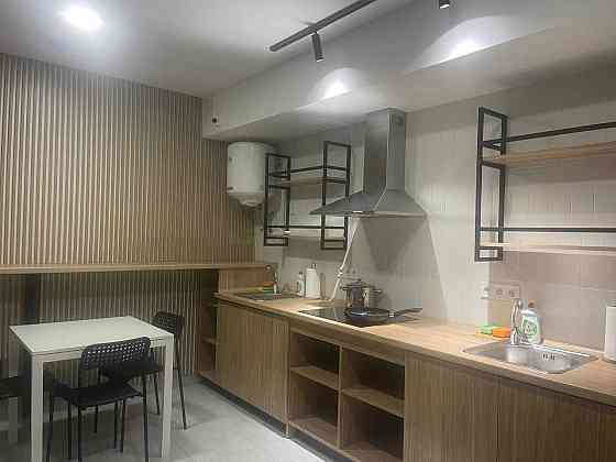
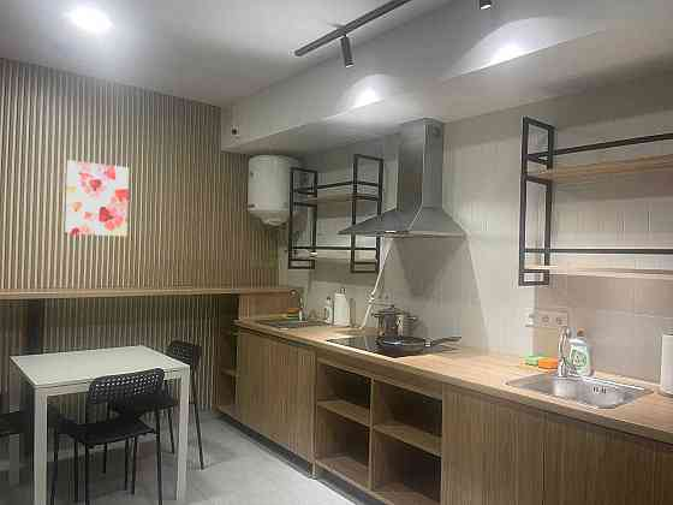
+ wall art (97, 200)
